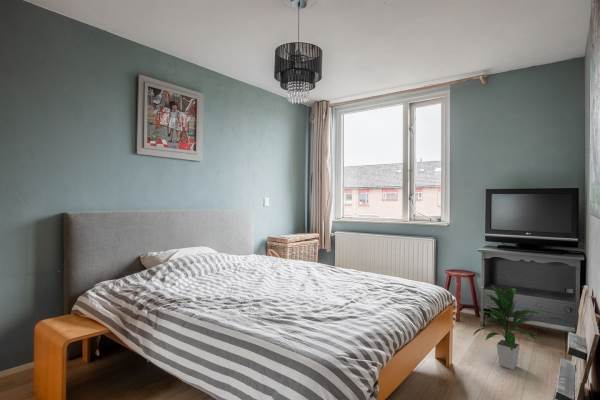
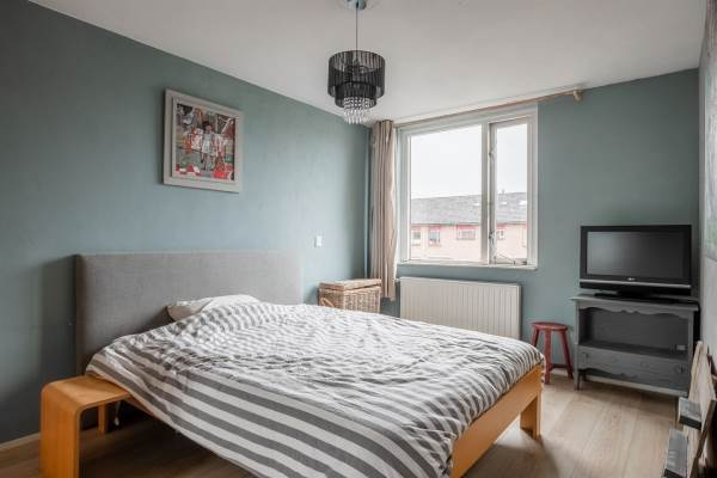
- indoor plant (505, 324)
